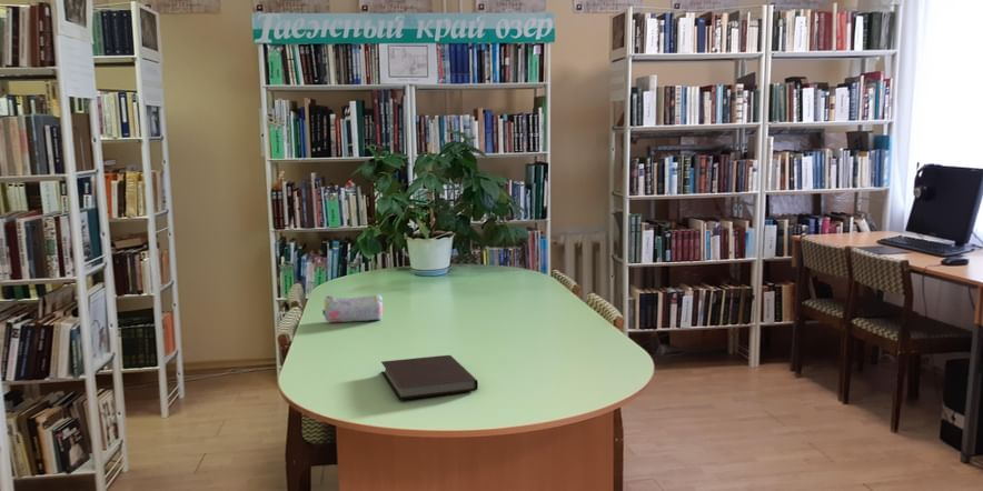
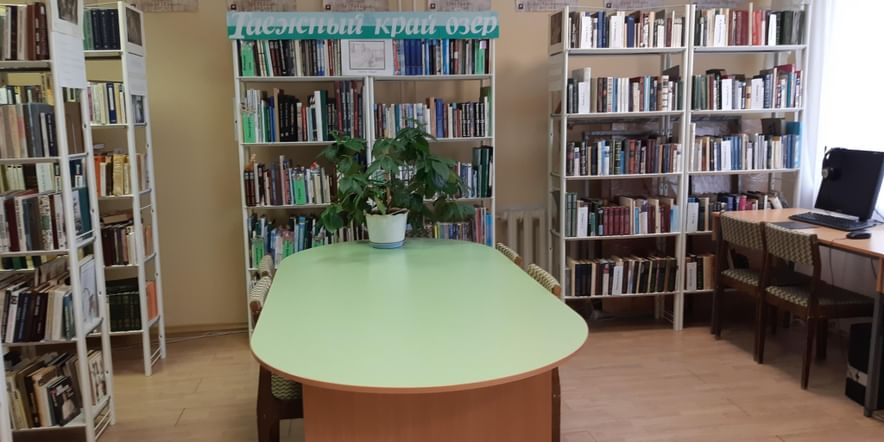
- notebook (427, 375)
- pencil case (354, 308)
